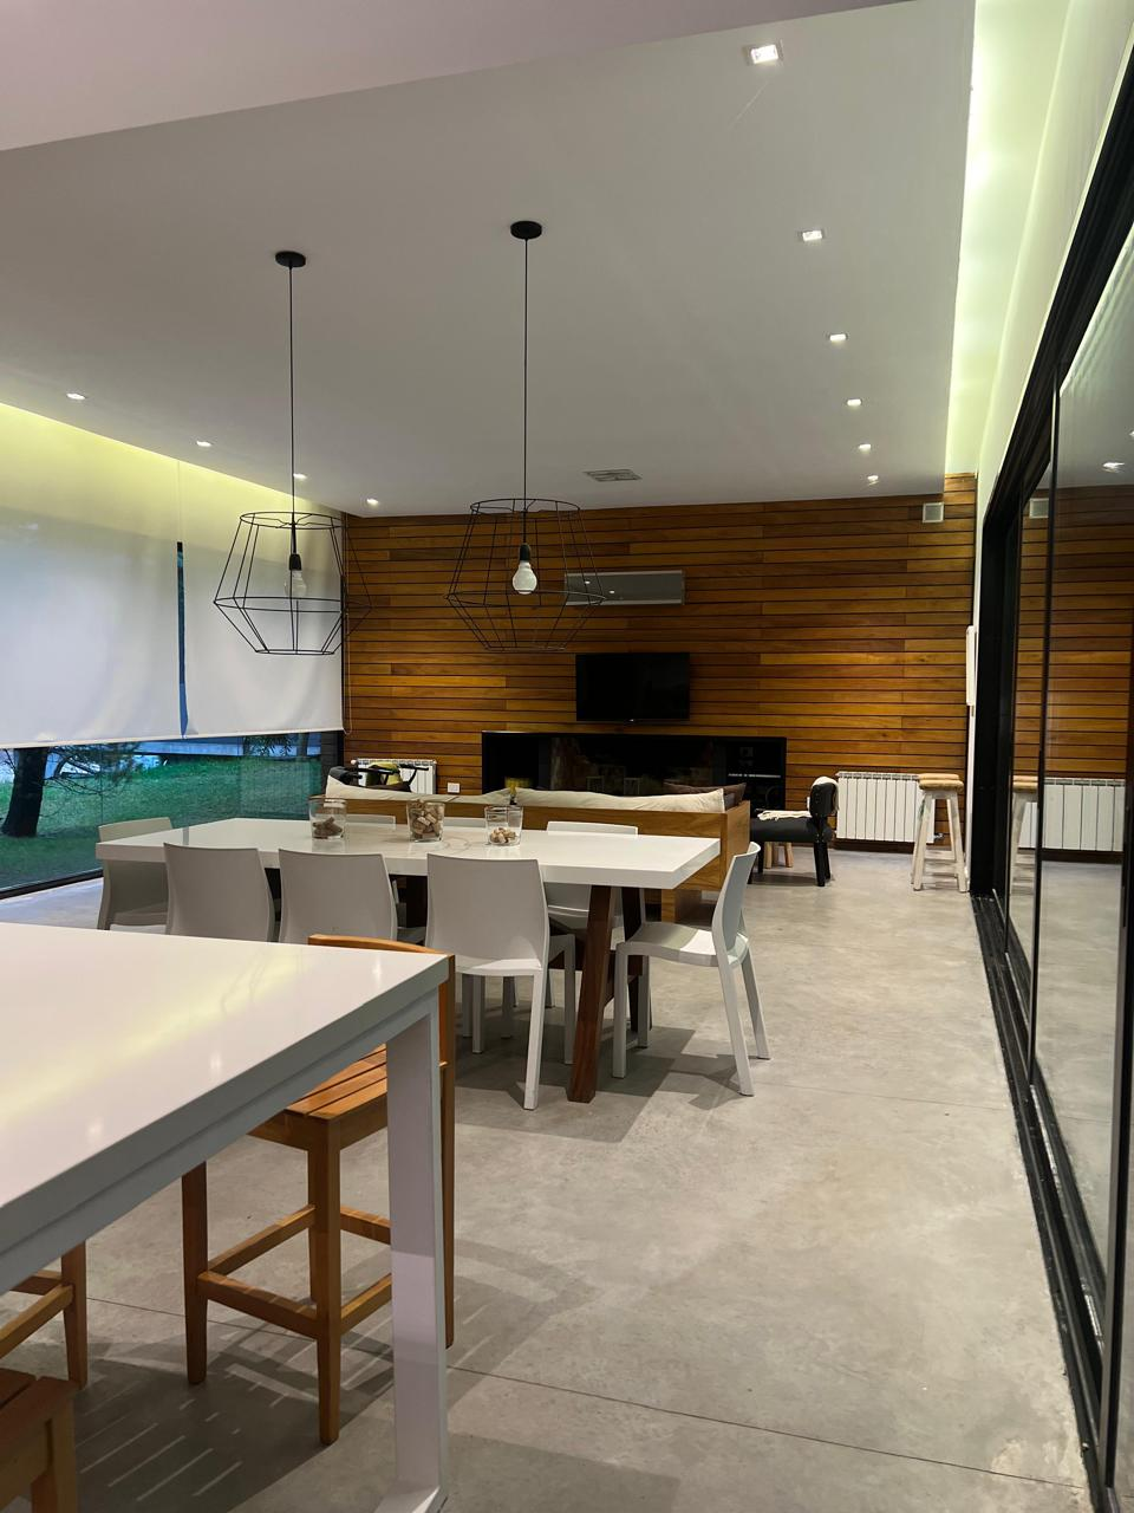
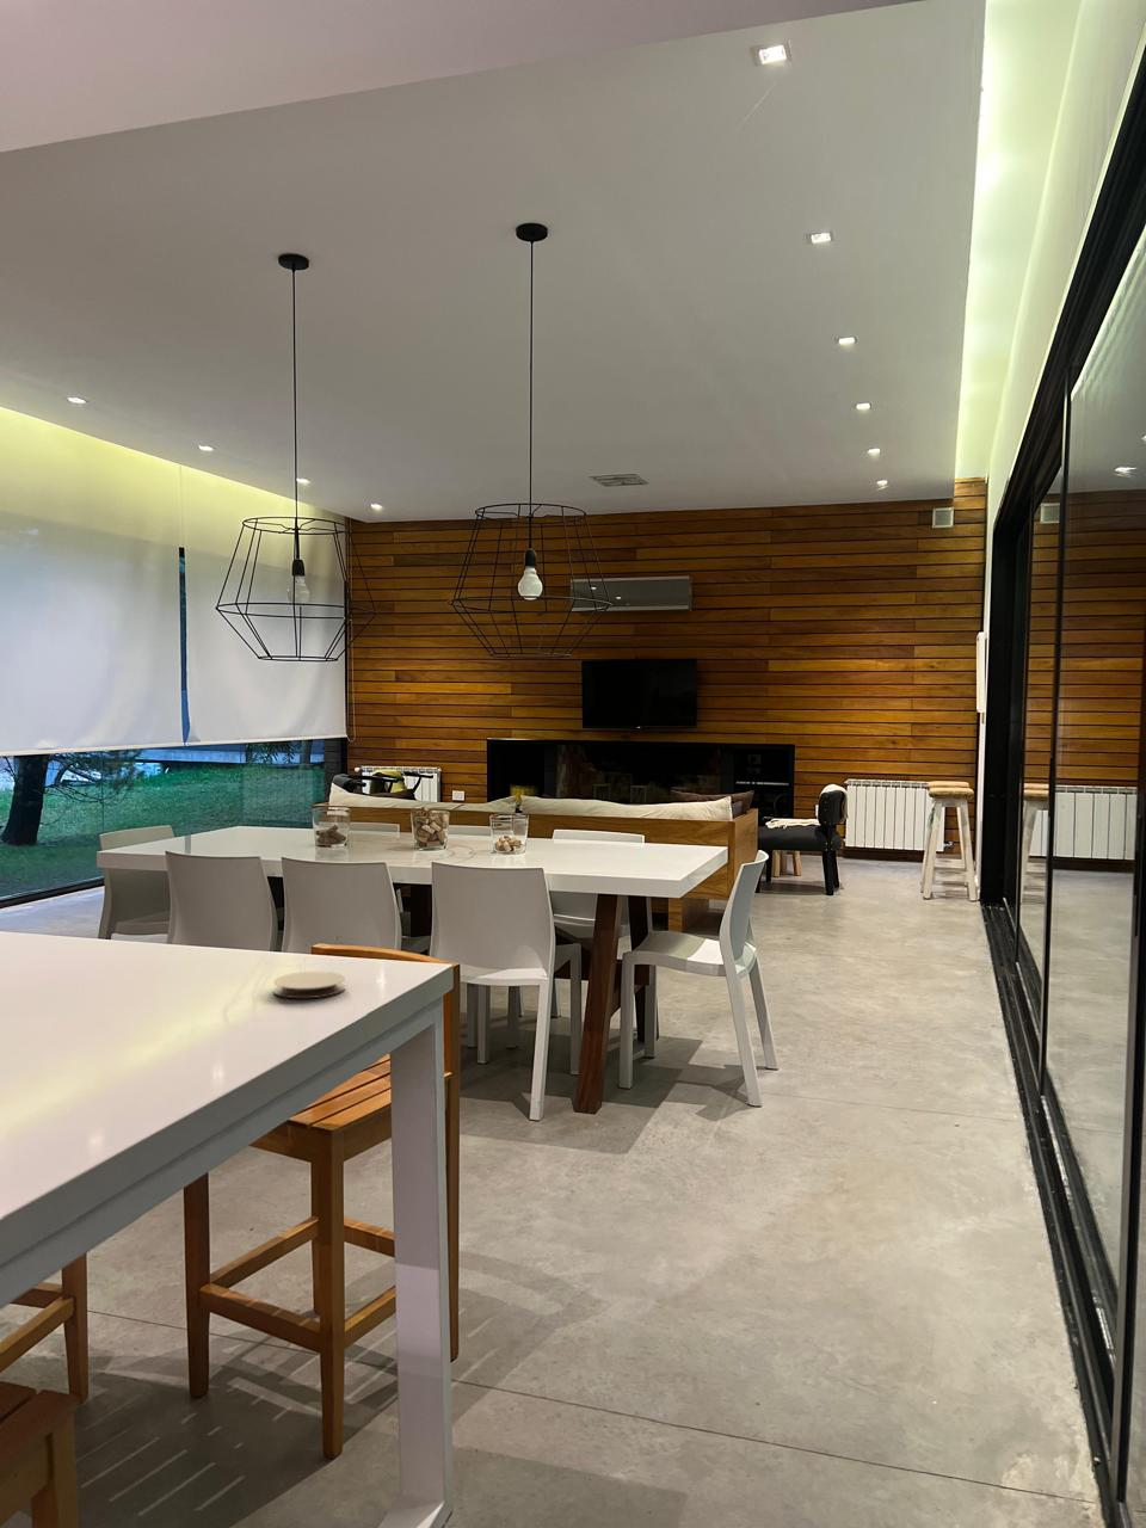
+ coaster (309, 984)
